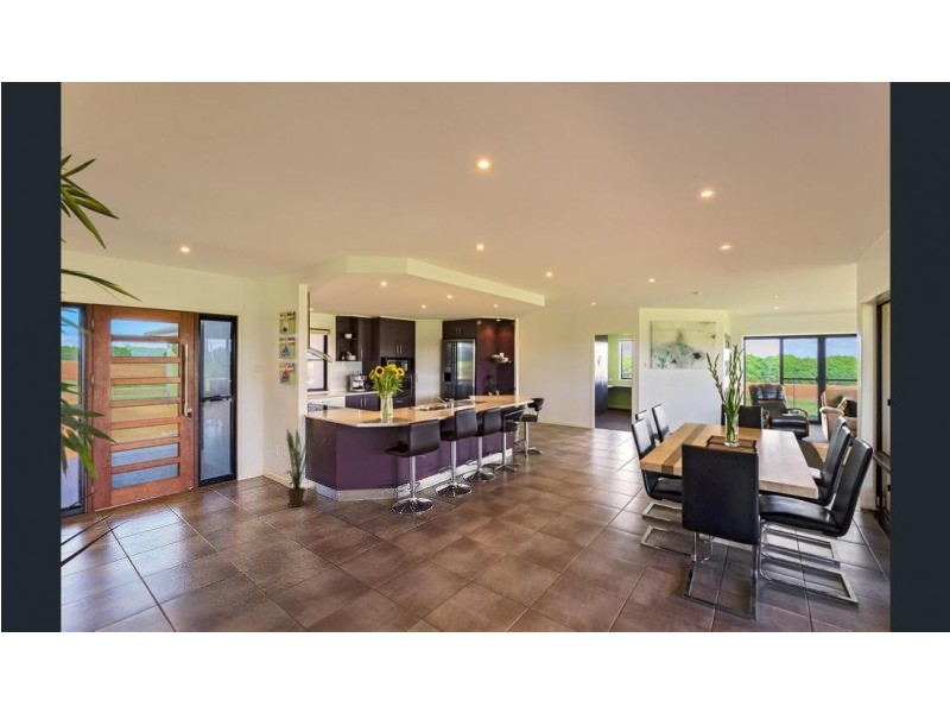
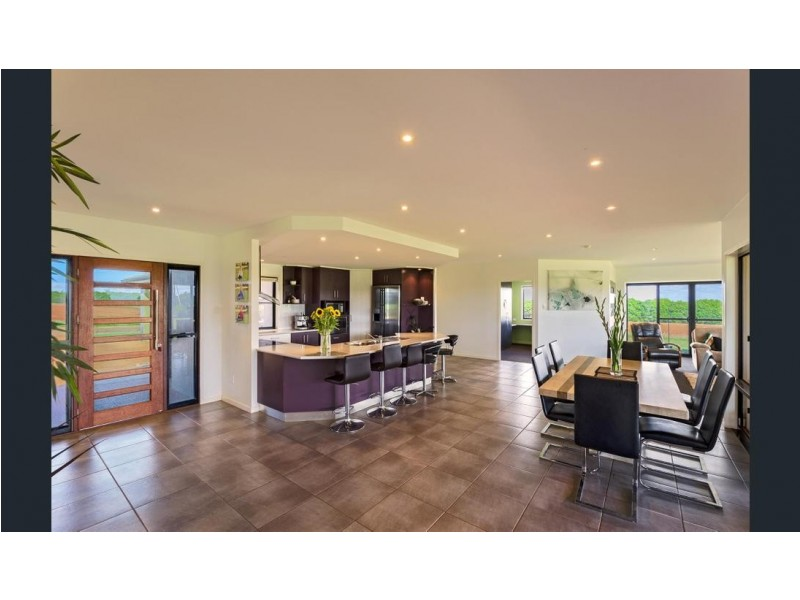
- house plant (299, 462)
